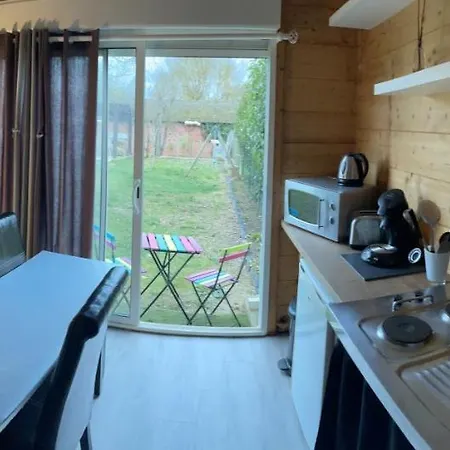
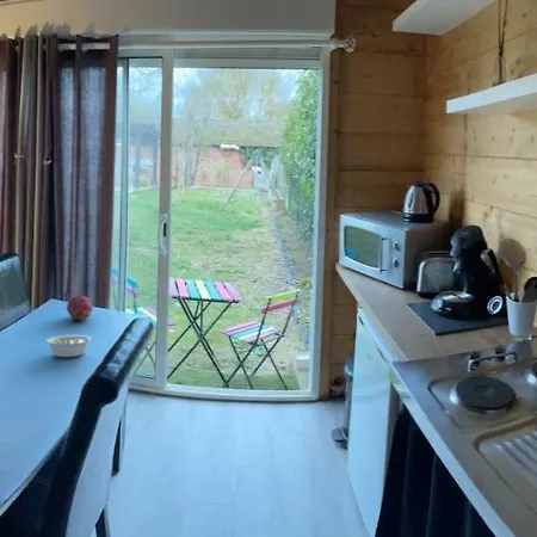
+ fruit (79, 307)
+ legume (70, 345)
